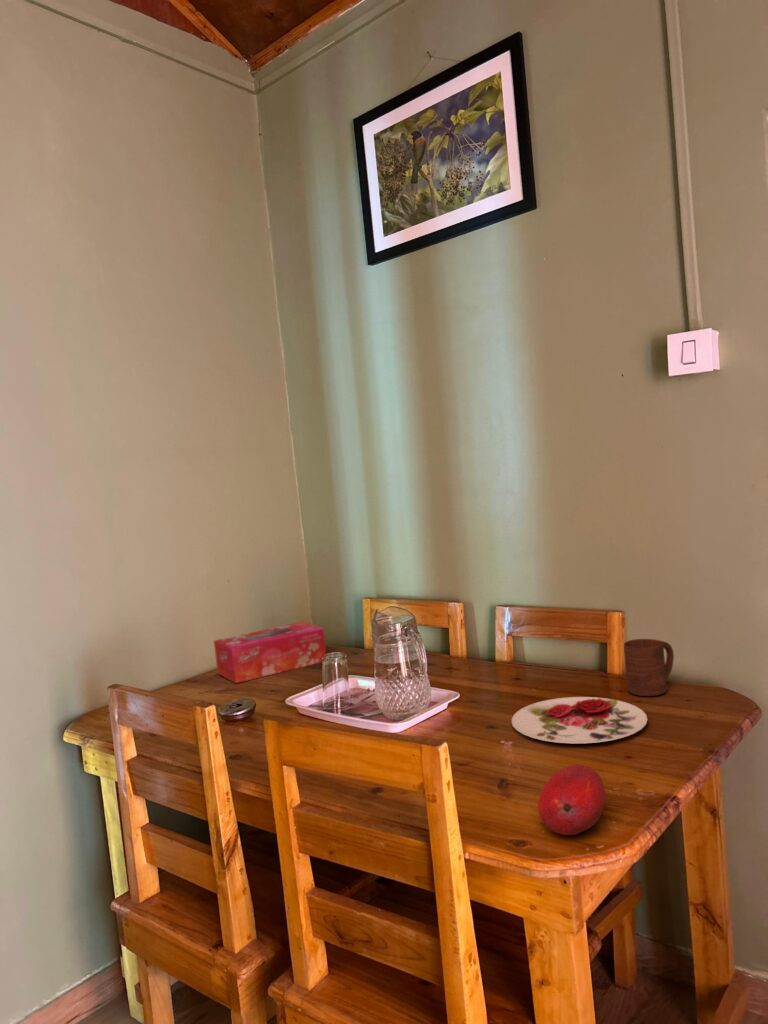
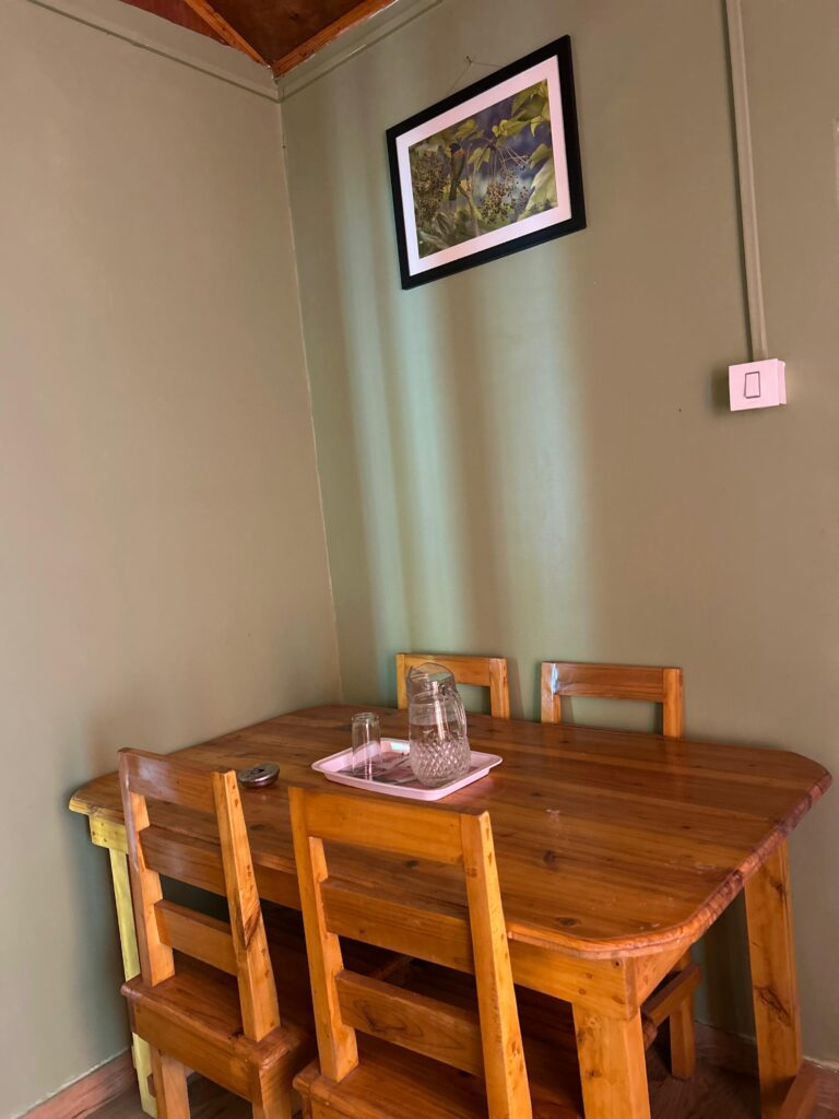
- cup (648, 665)
- tissue box (270, 650)
- plate (577, 717)
- fruit (571, 796)
